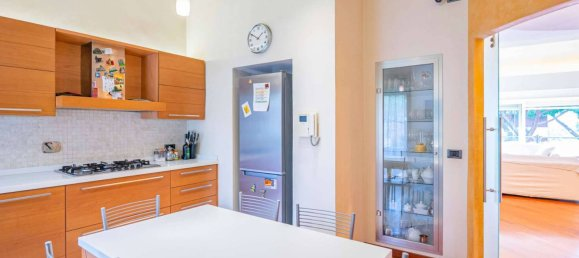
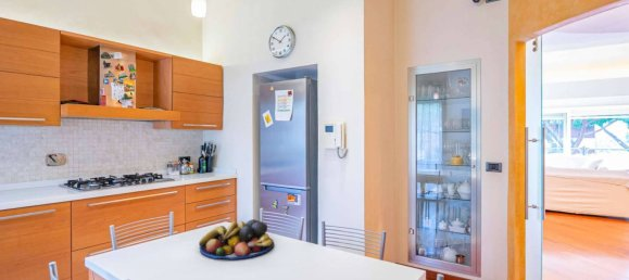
+ fruit bowl (237, 233)
